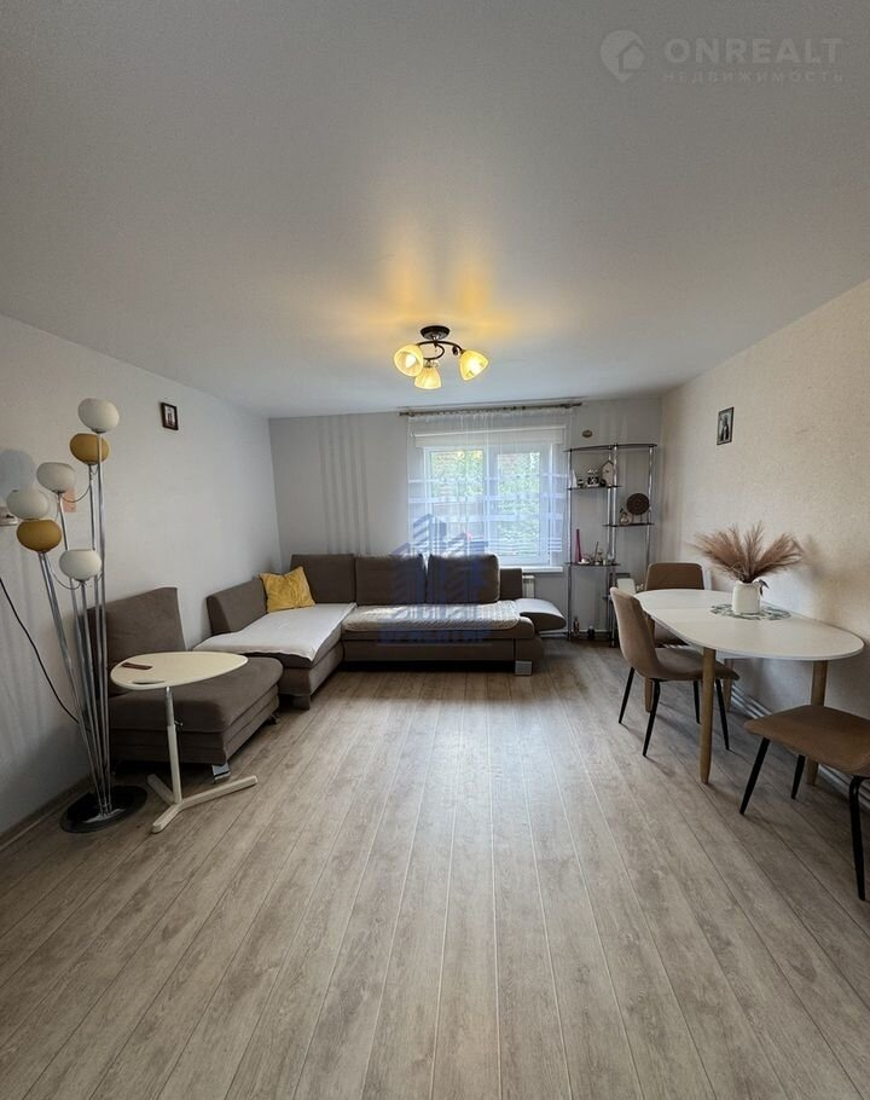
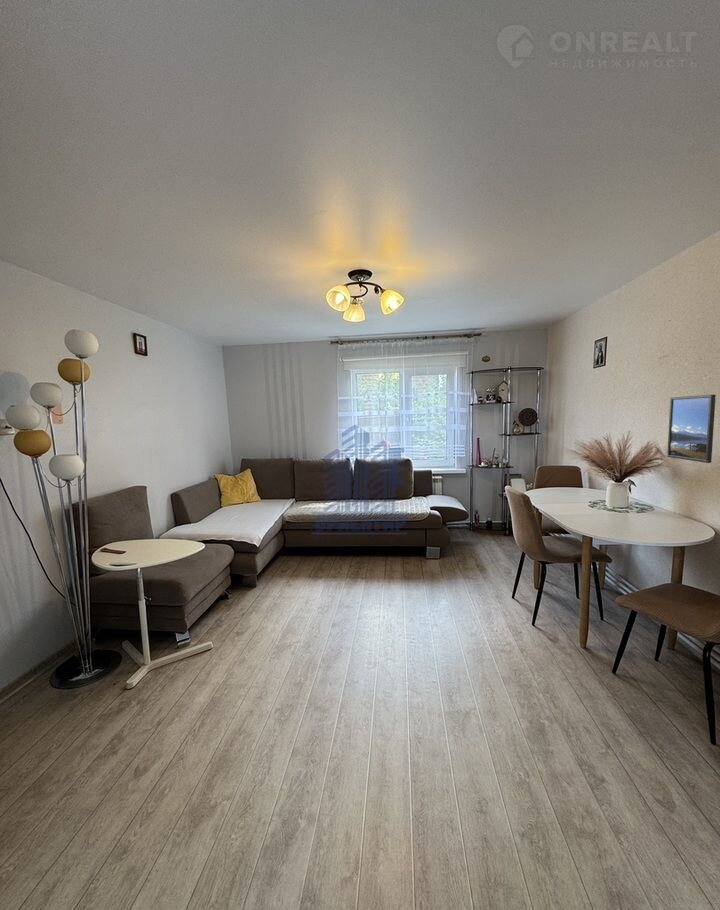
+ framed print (689, 428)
